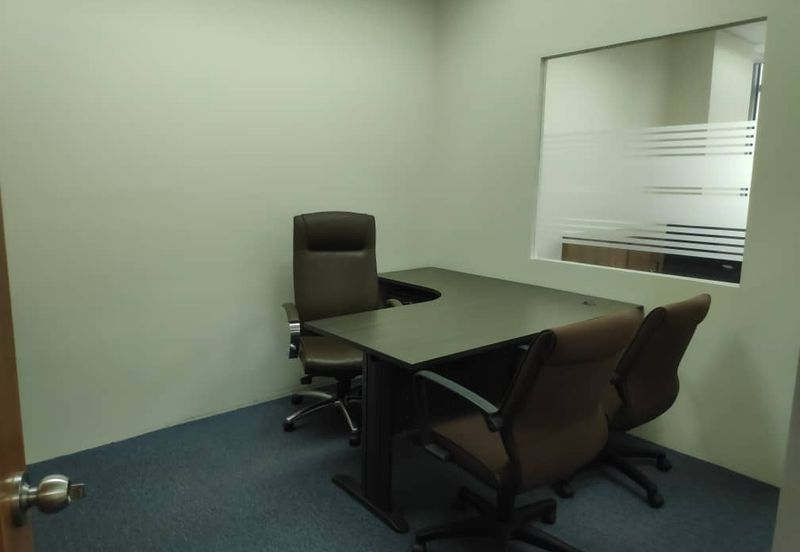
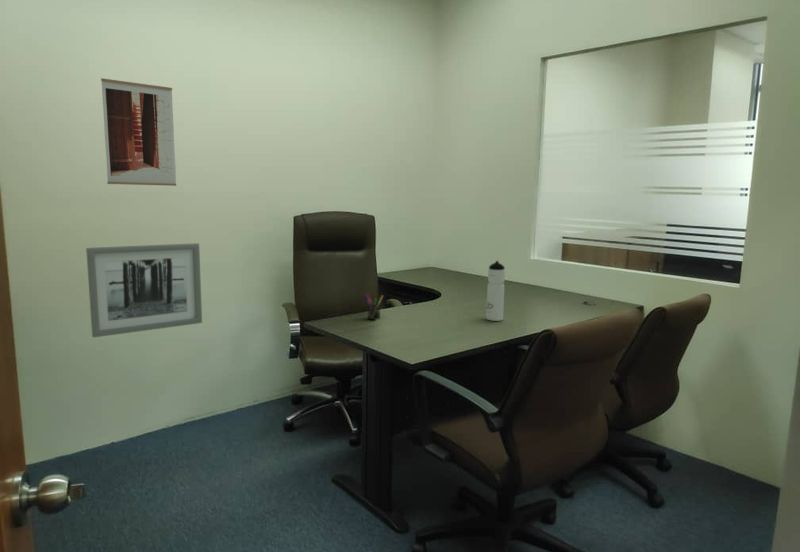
+ pen holder (373, 306)
+ wall art (148, 288)
+ wall art (140, 134)
+ water bottle (495, 290)
